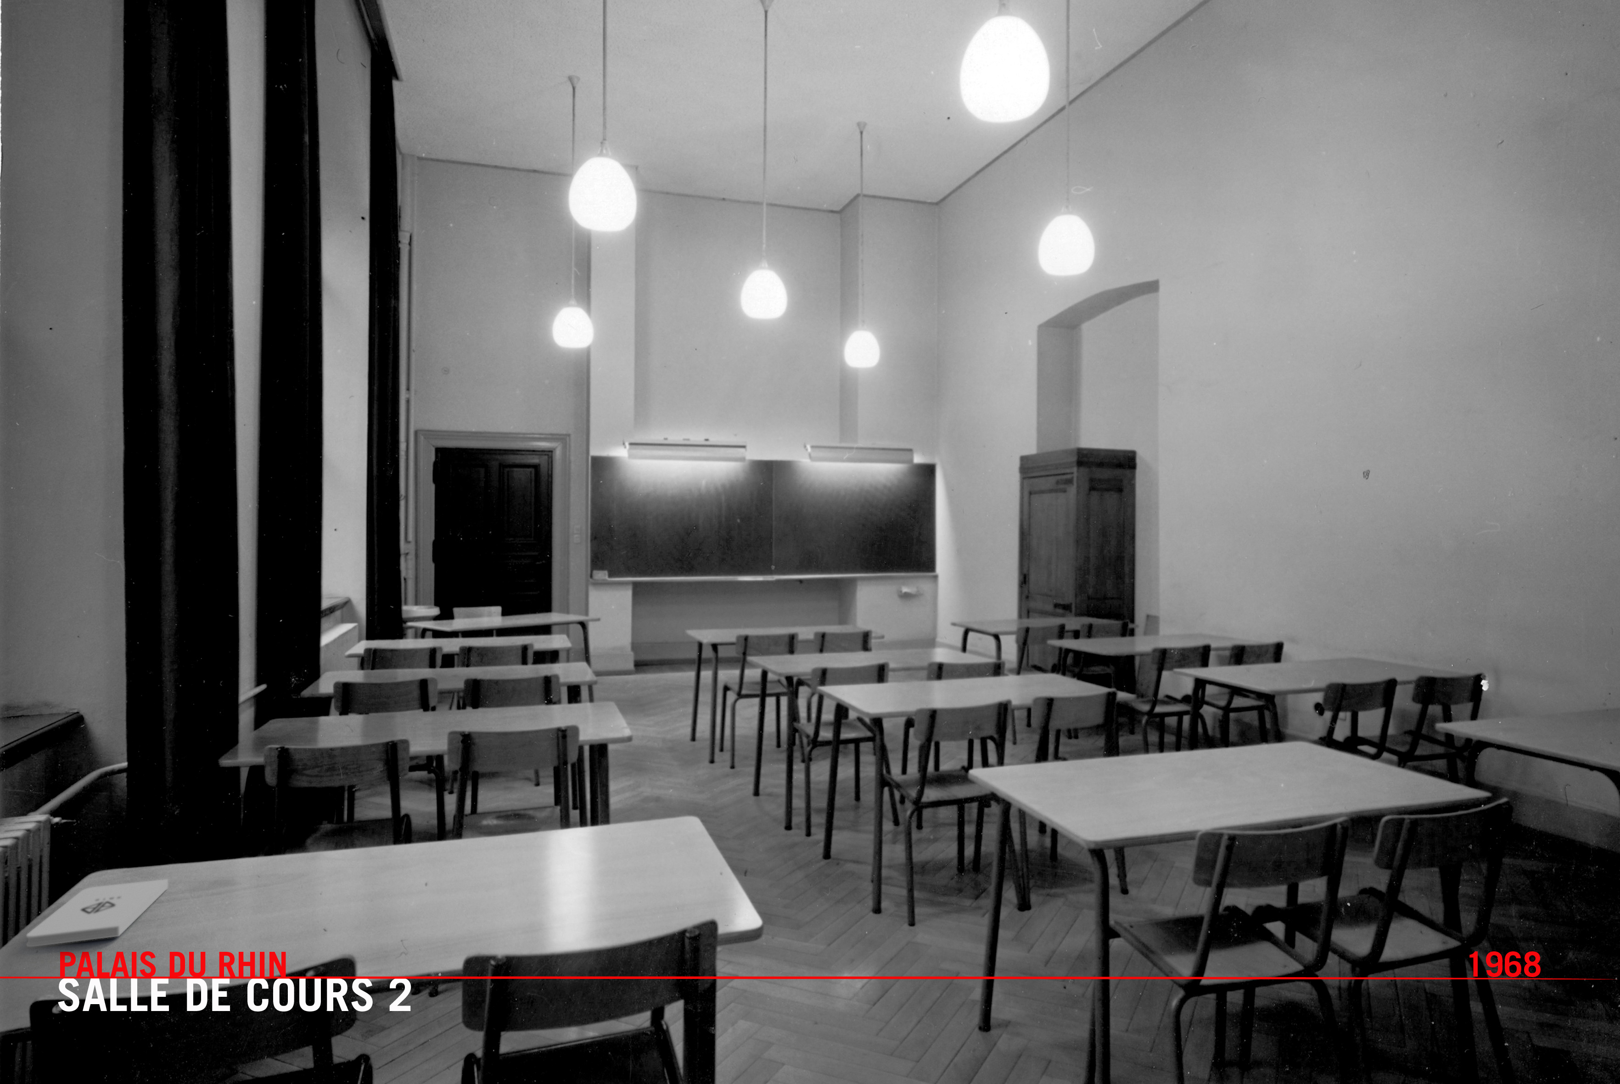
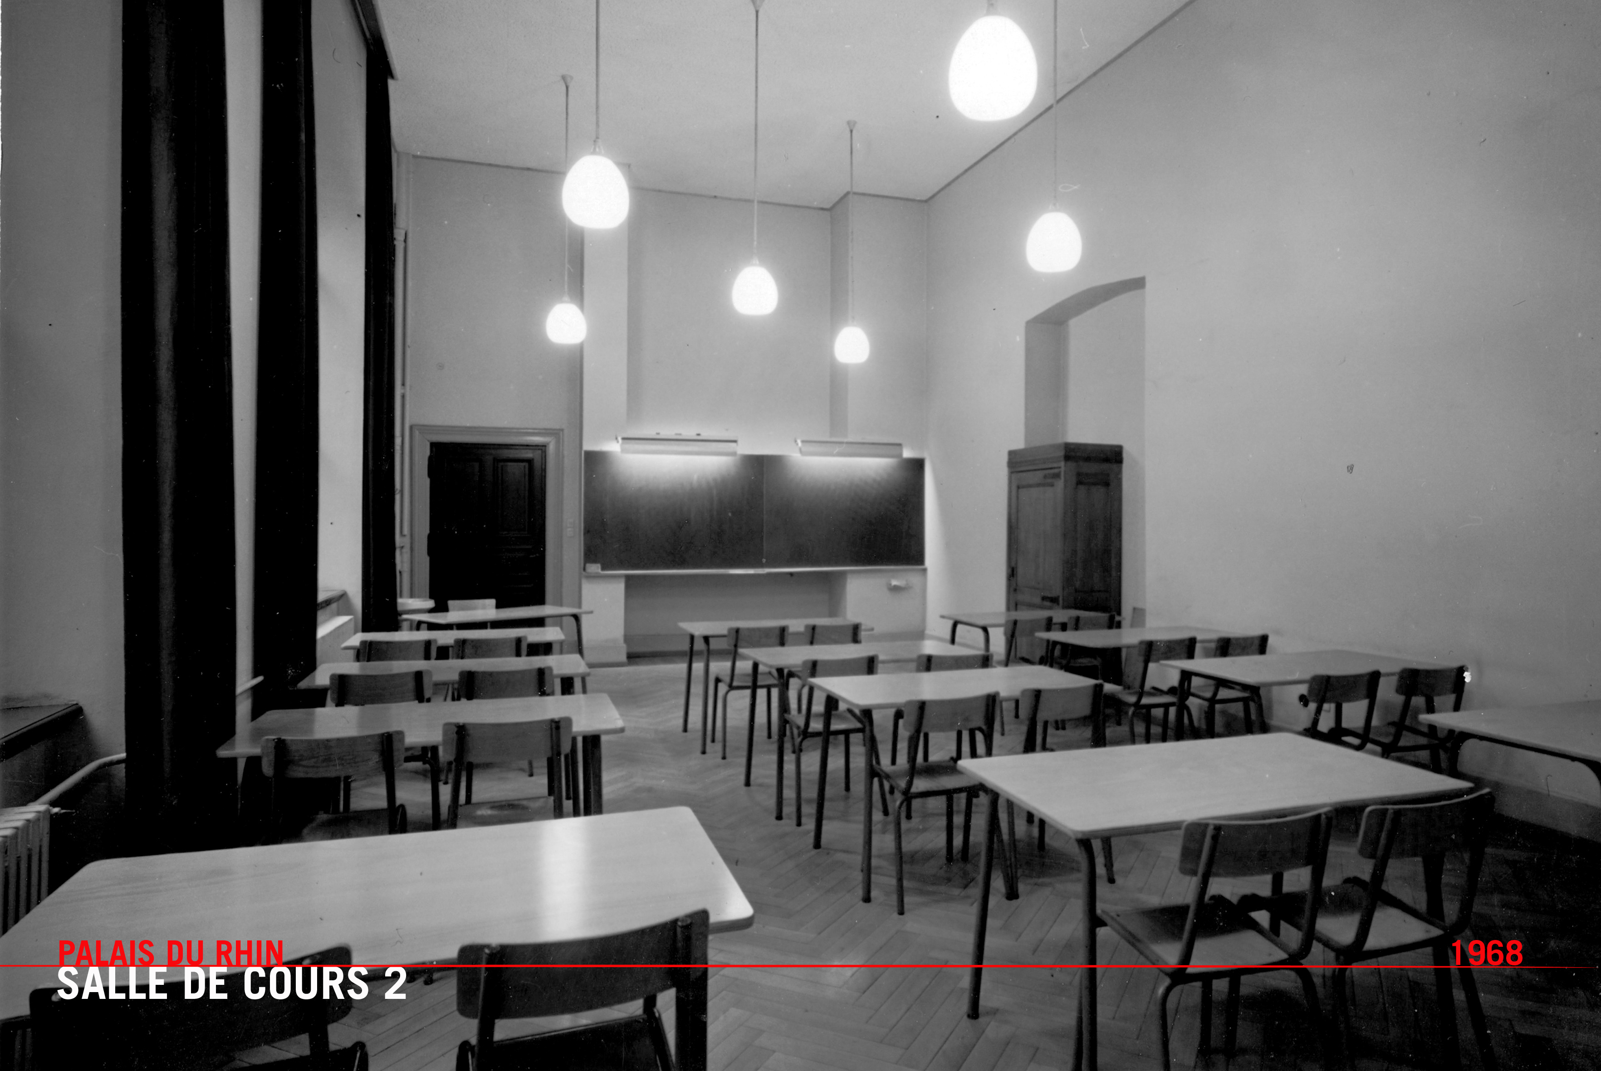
- notepad (100, 911)
